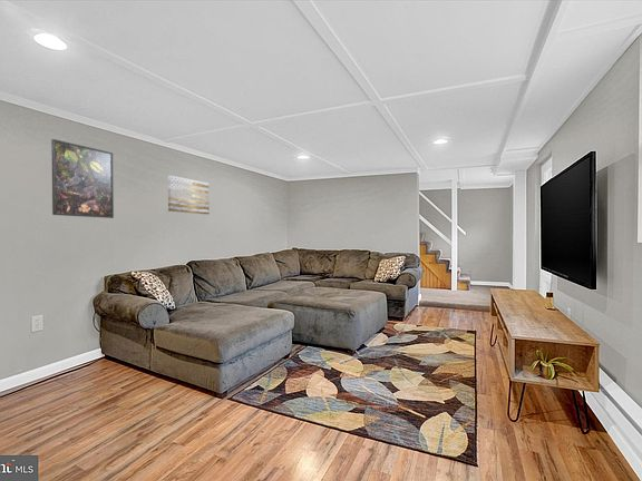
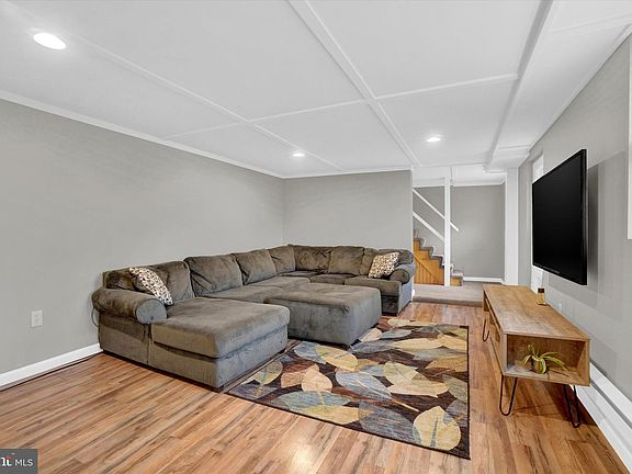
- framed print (85, 181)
- wall art (189, 196)
